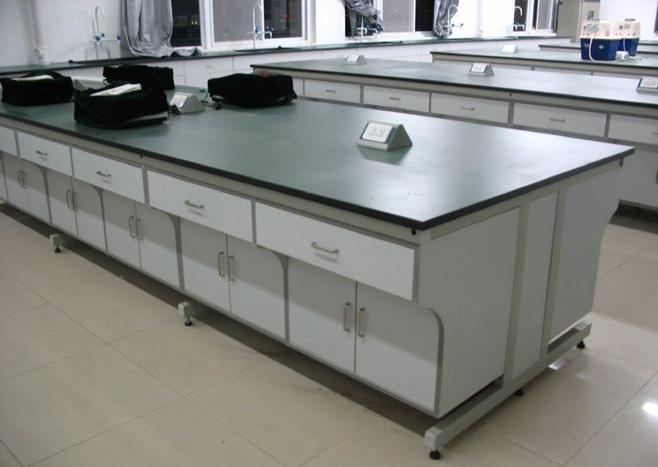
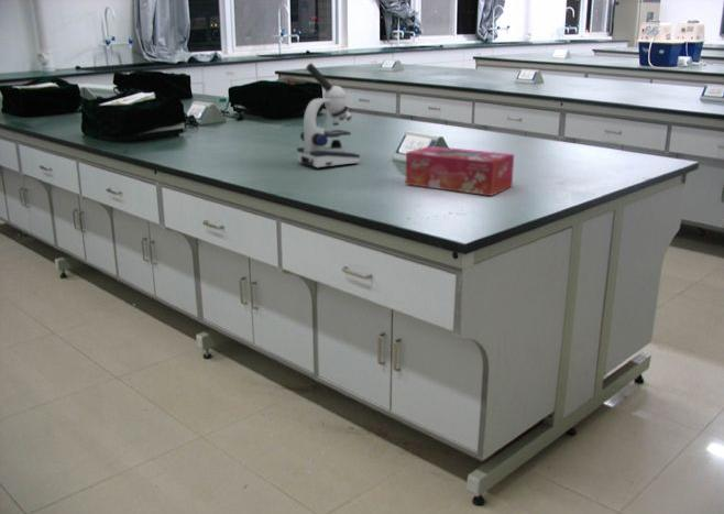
+ tissue box (459, 169)
+ microscope (330, 113)
